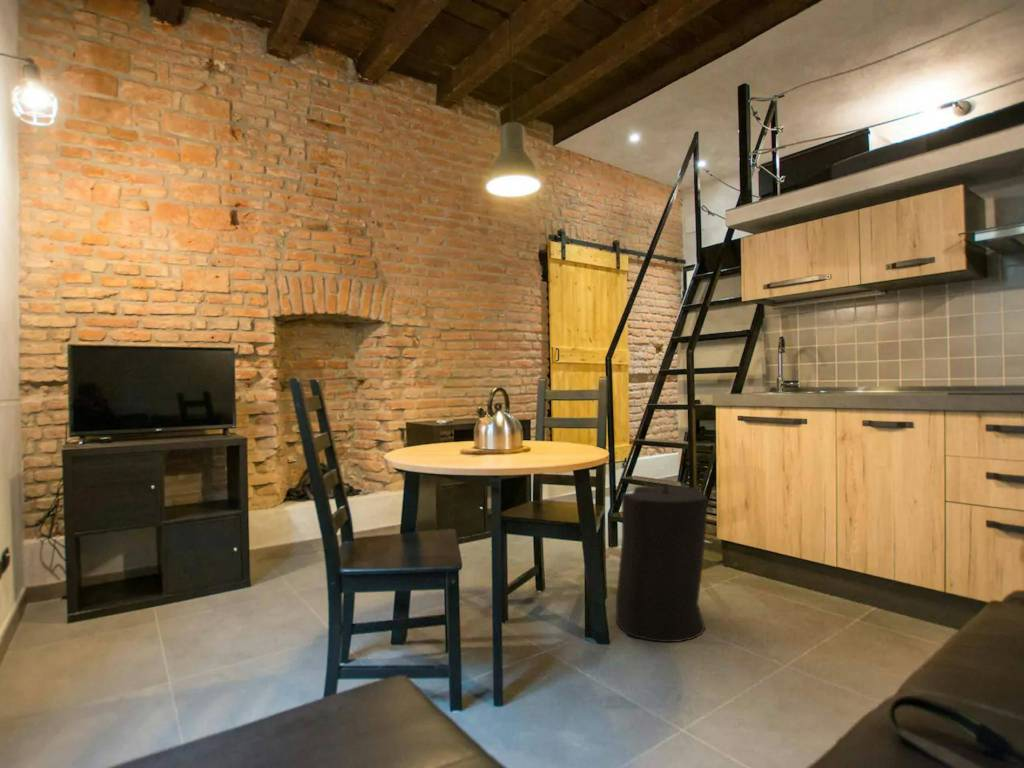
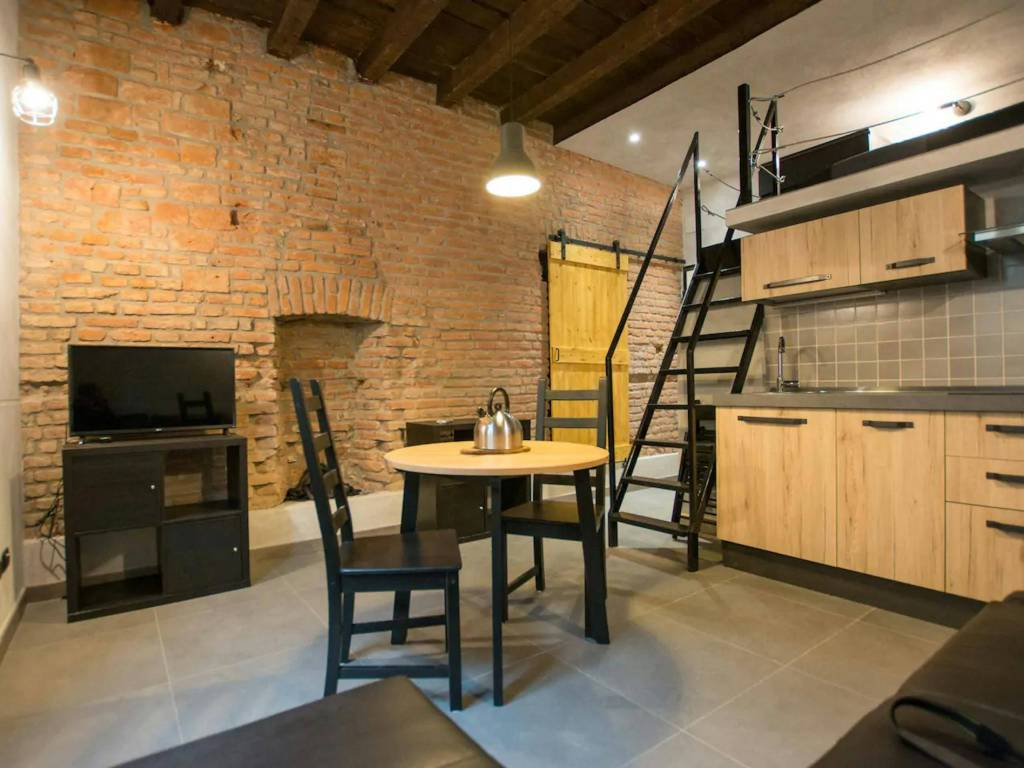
- trash can (662, 552)
